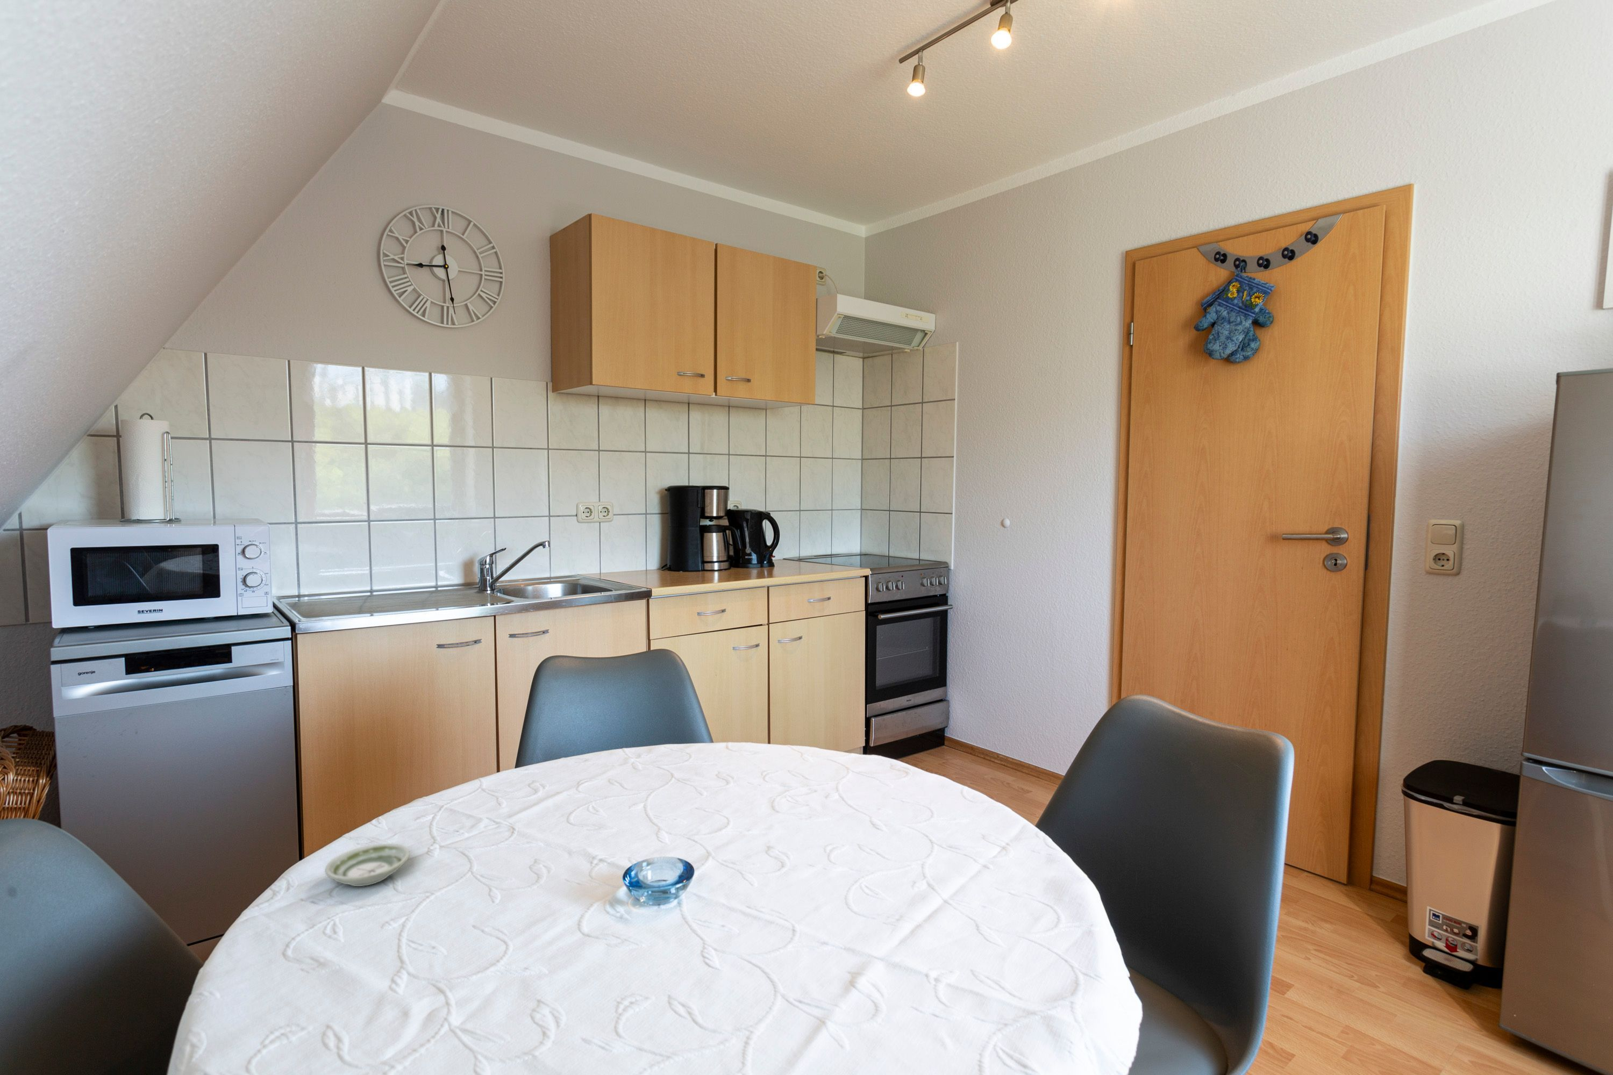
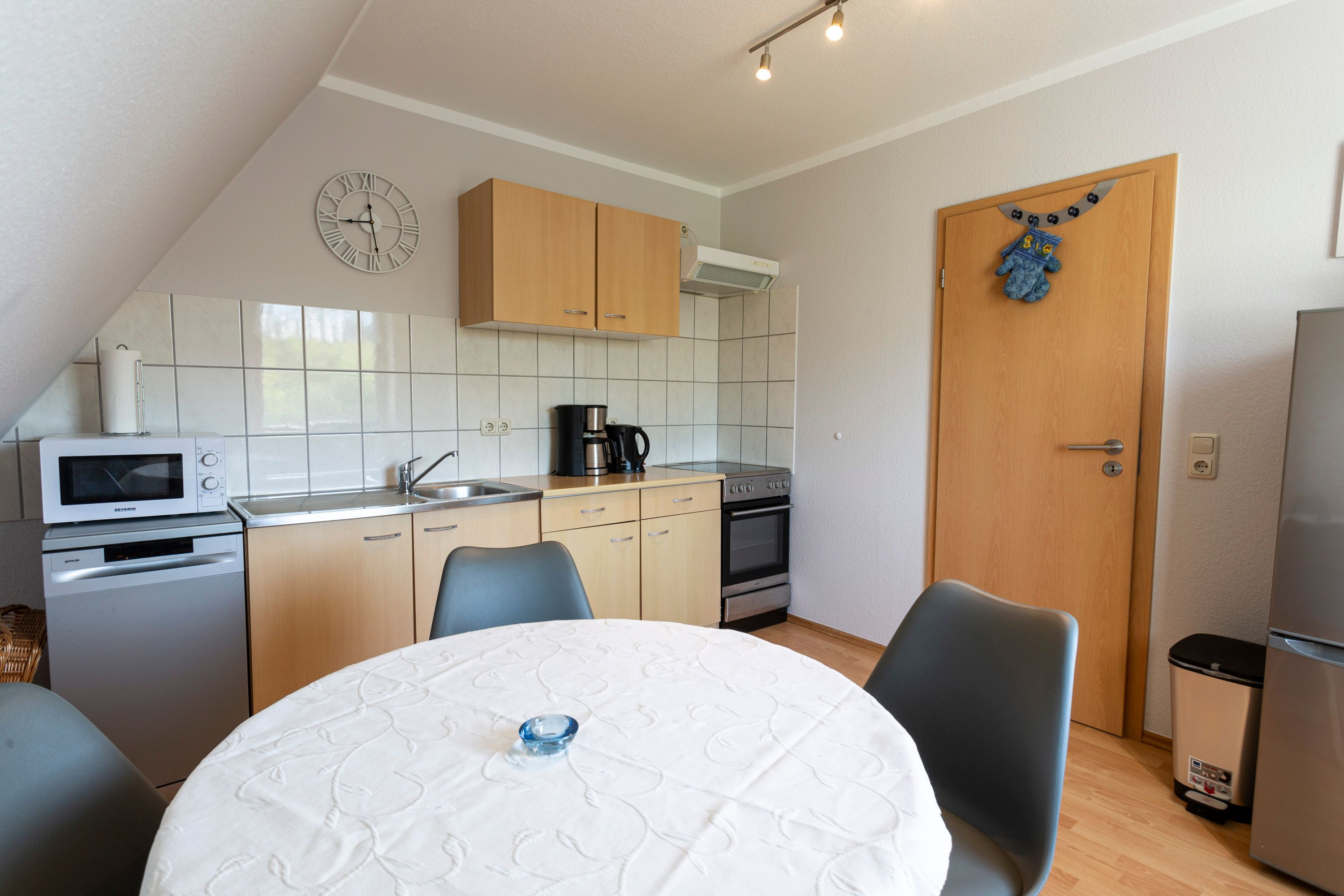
- saucer (368, 869)
